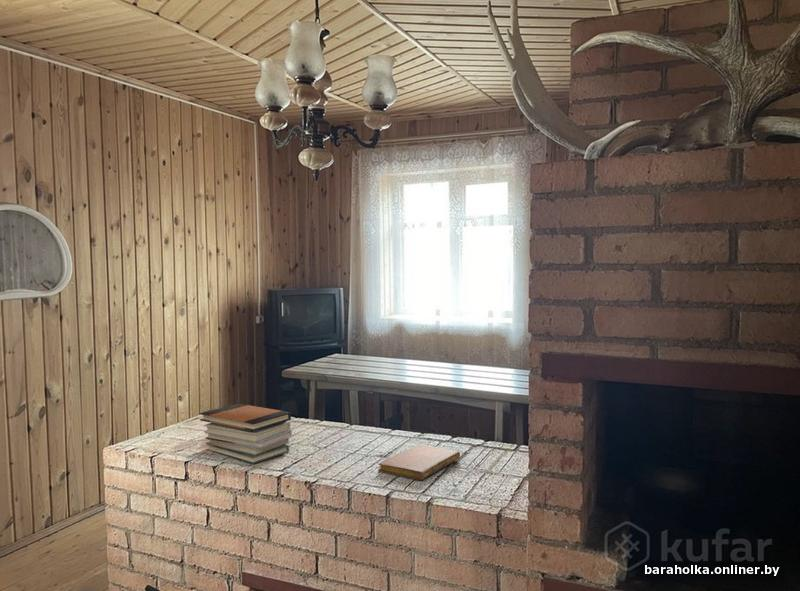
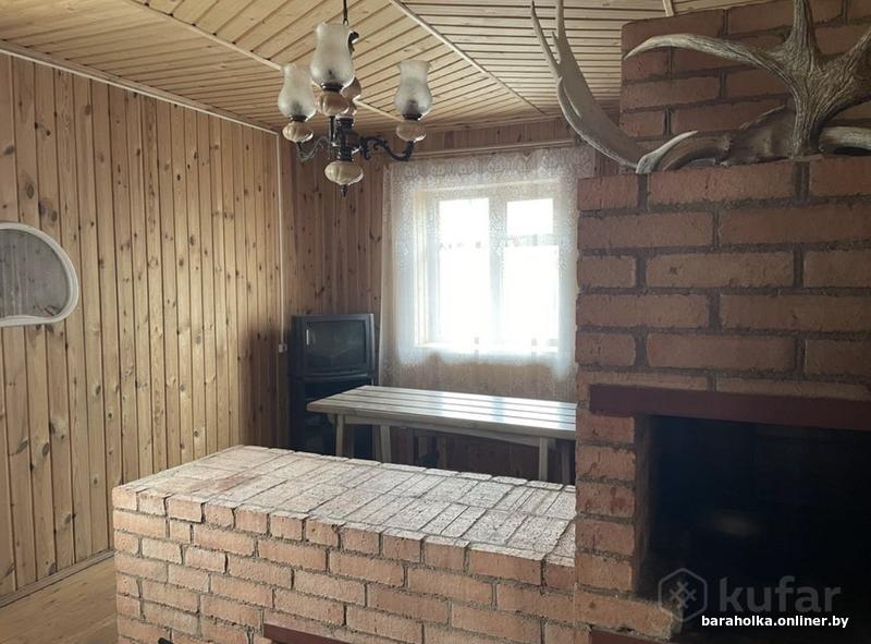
- notebook (420, 460)
- book stack (247, 432)
